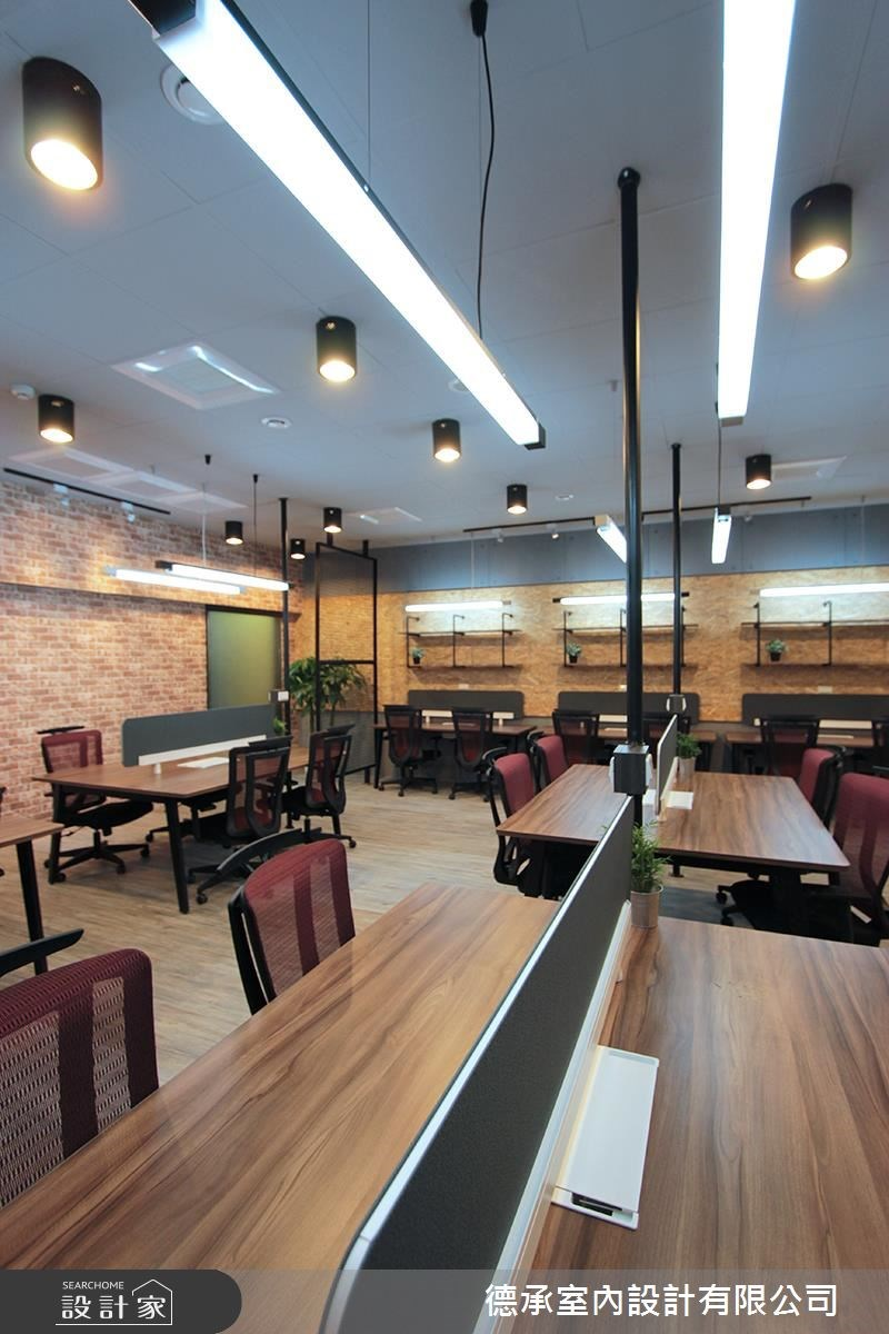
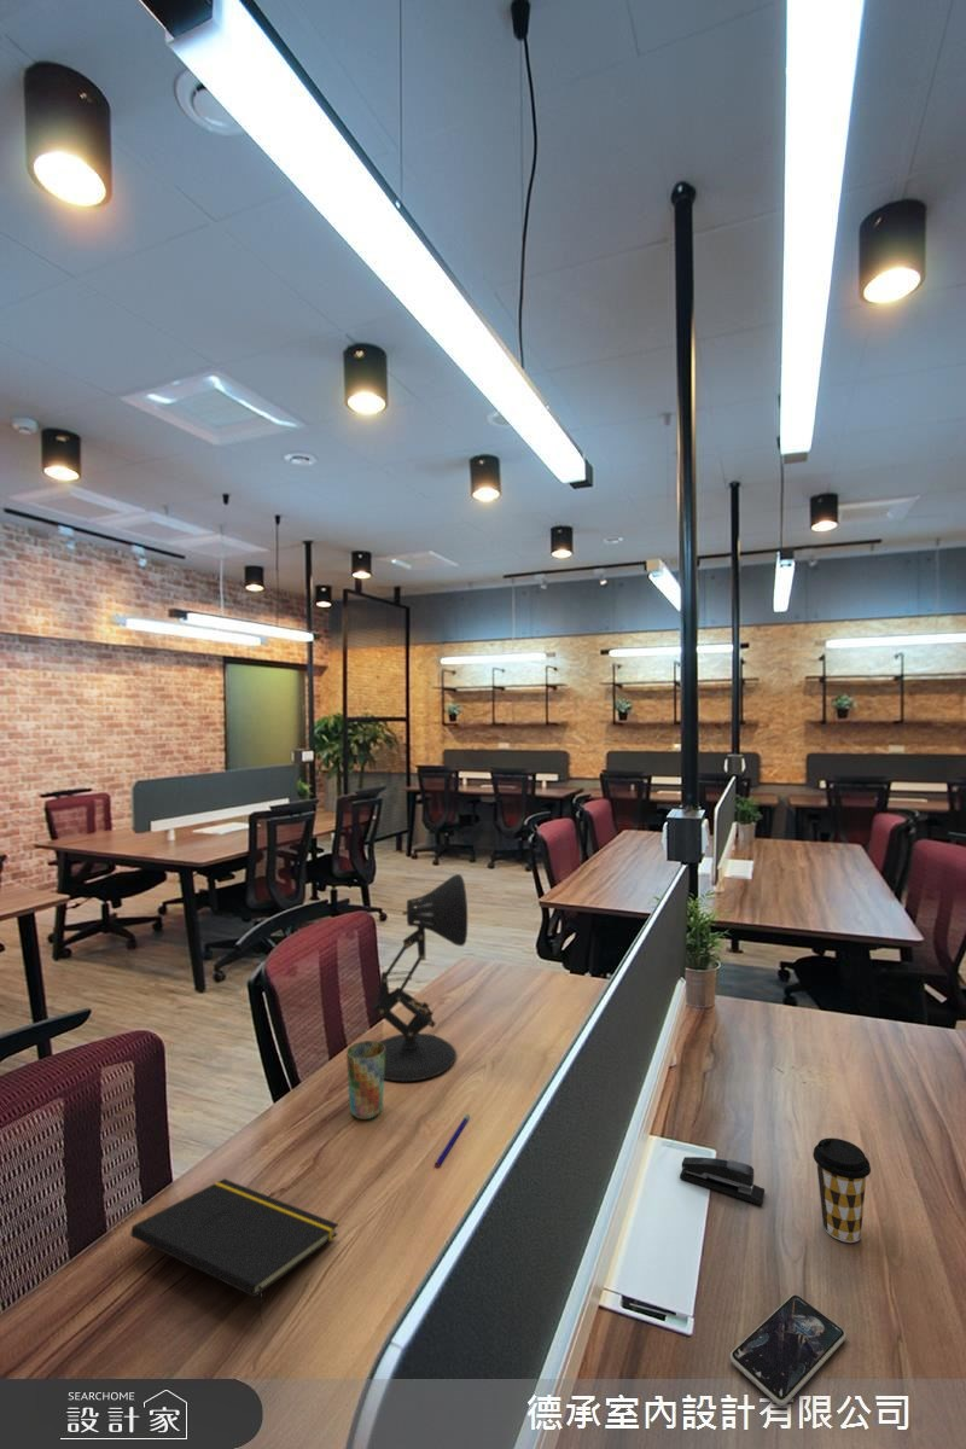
+ stapler (721, 1172)
+ smartphone (788, 1345)
+ coffee cup (842, 1189)
+ cup (366, 1081)
+ desk lamp (413, 966)
+ pen (453, 1139)
+ notepad (237, 1230)
